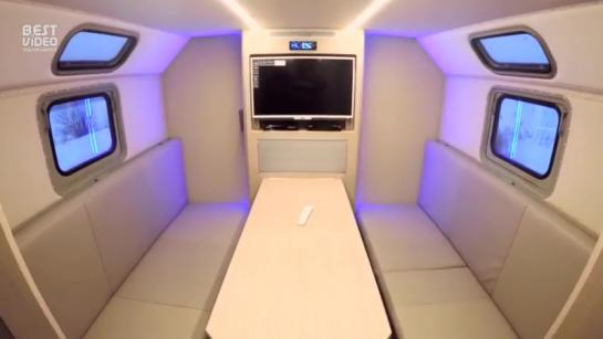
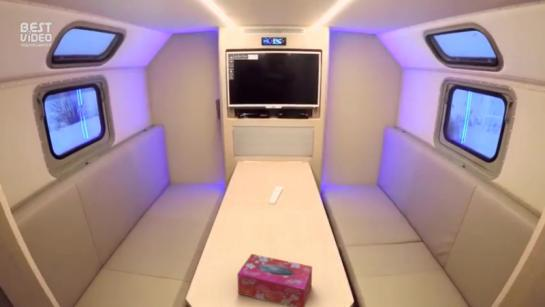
+ tissue box (275, 279)
